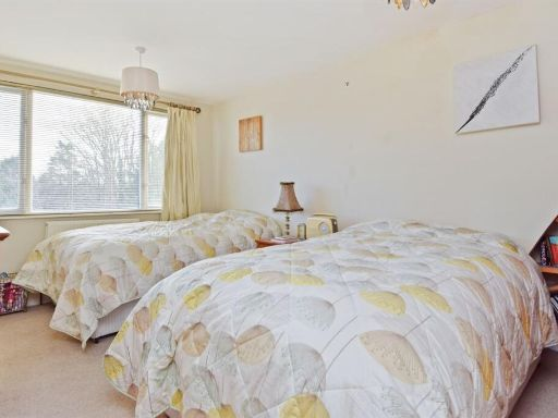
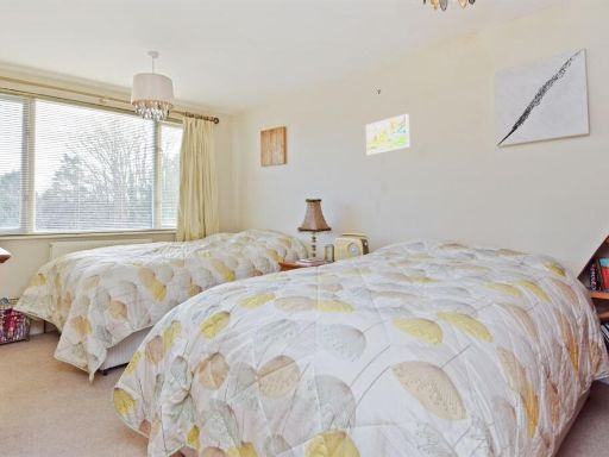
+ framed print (387, 134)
